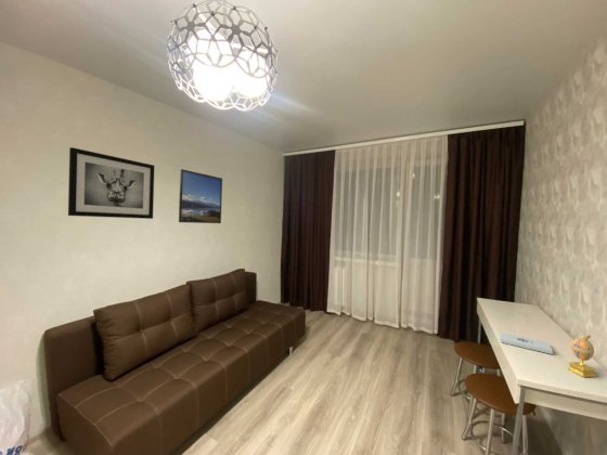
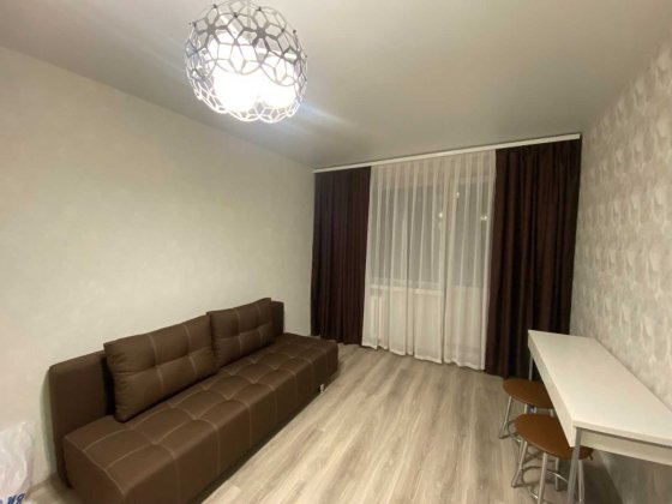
- decorative egg (582, 352)
- notepad (524, 341)
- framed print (202, 198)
- wall art (116, 187)
